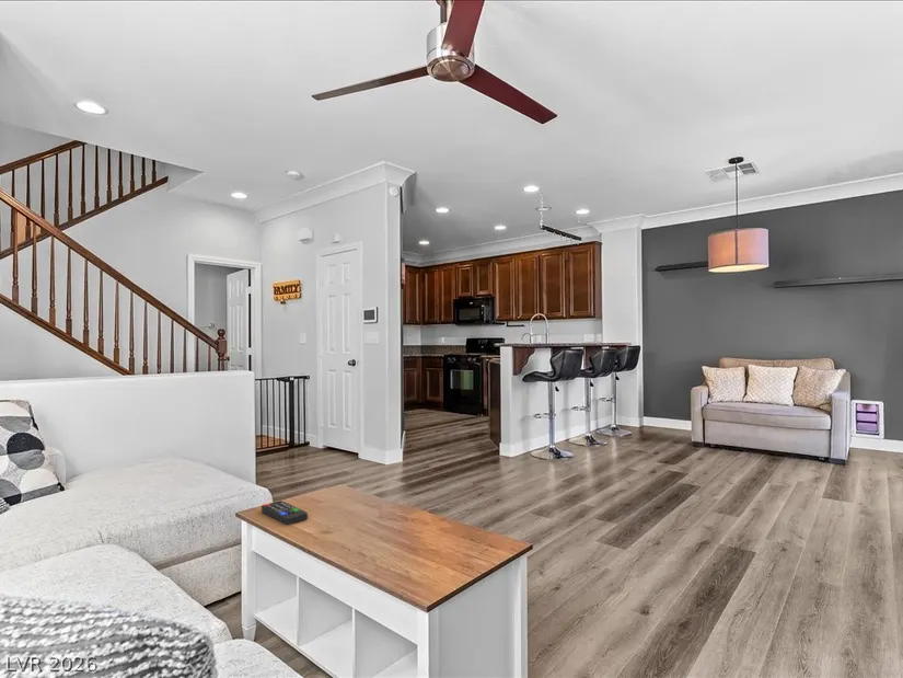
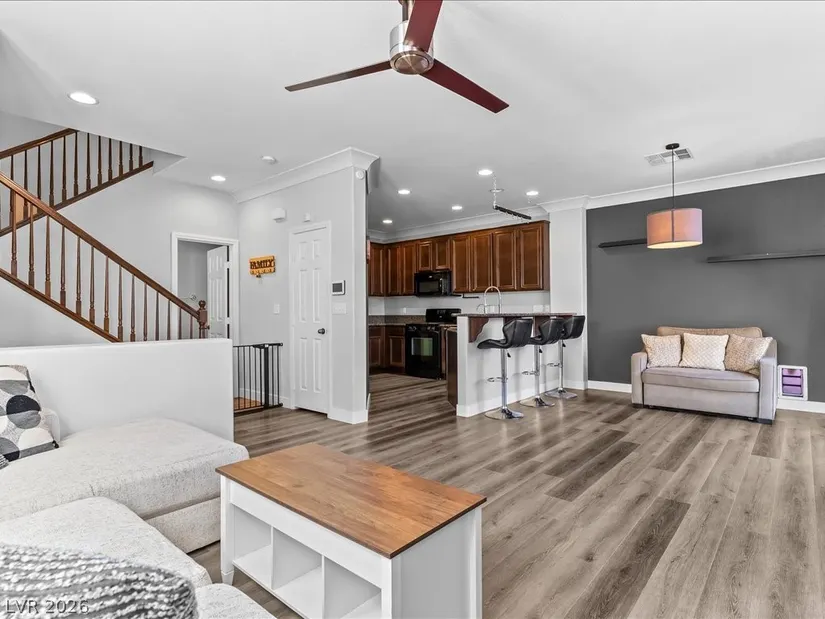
- remote control (283, 512)
